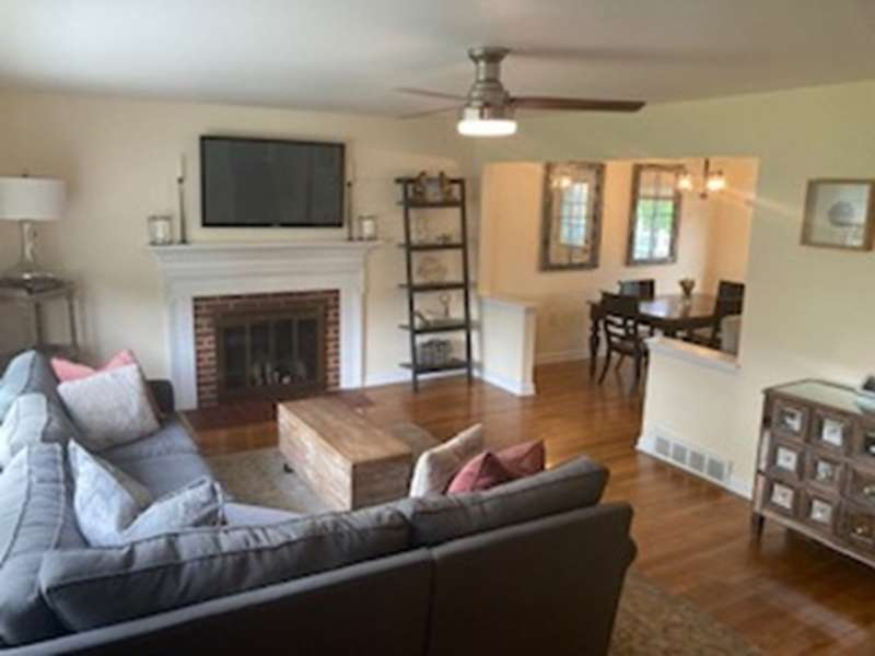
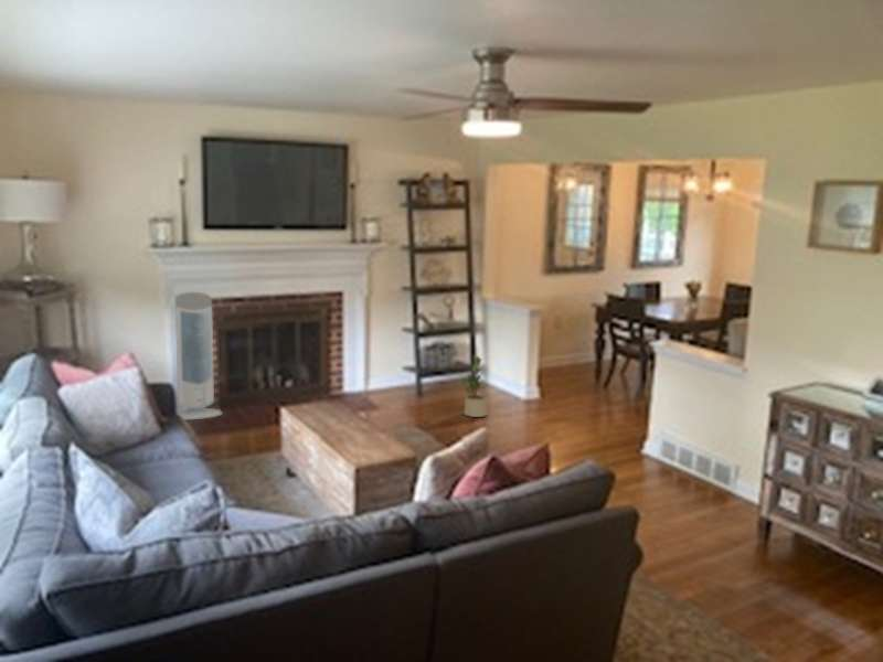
+ potted plant (474, 386)
+ air purifier (194, 354)
